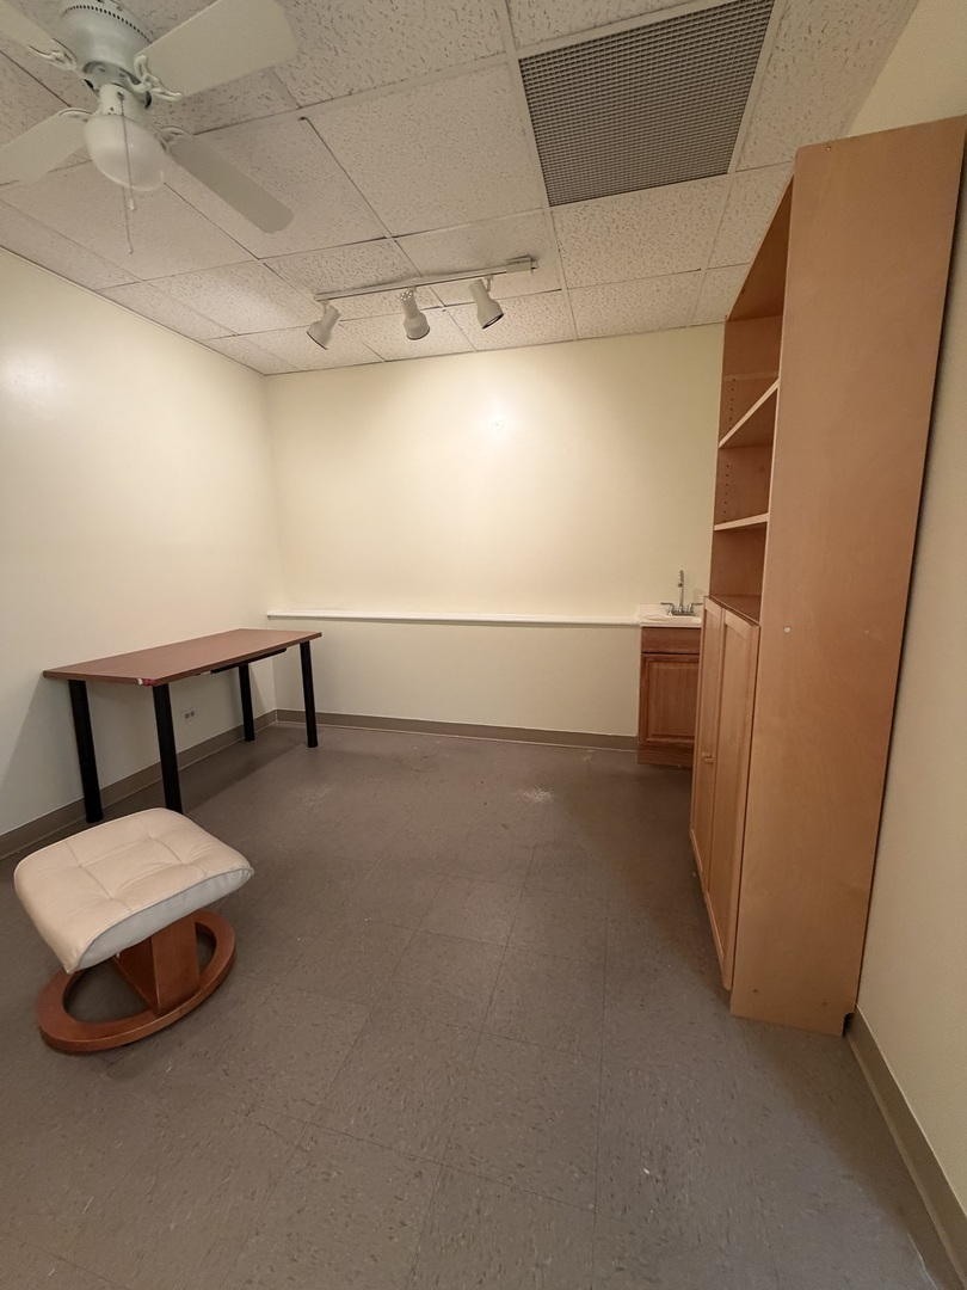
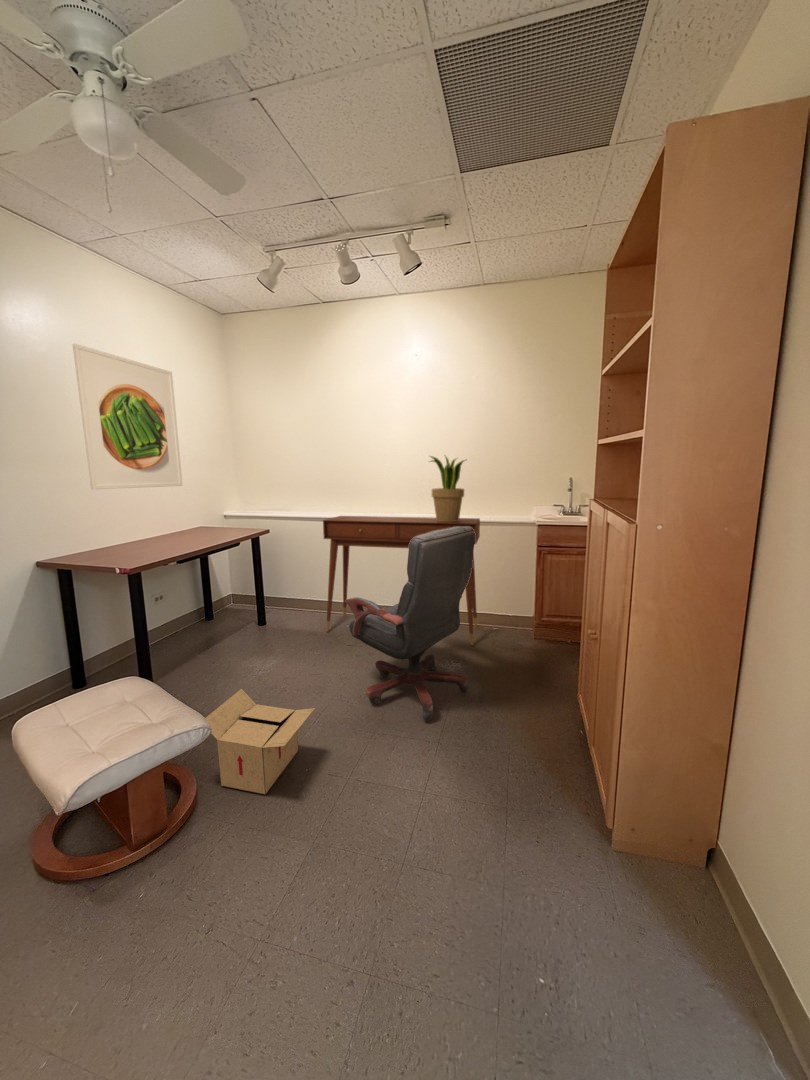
+ cardboard box (262, 739)
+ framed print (135, 425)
+ potted plant (446, 487)
+ desk (402, 547)
+ office chair (409, 610)
